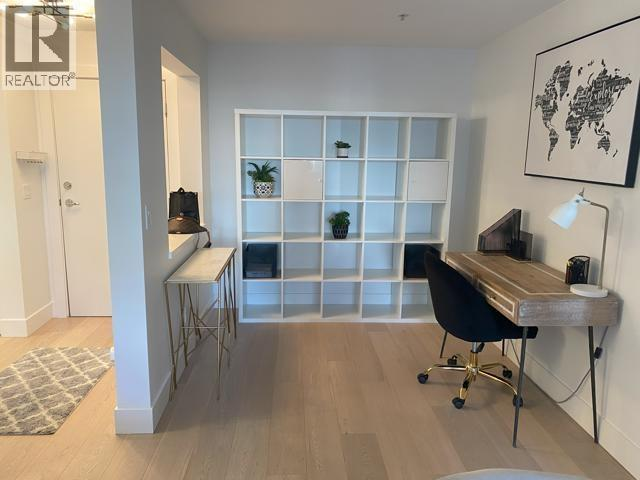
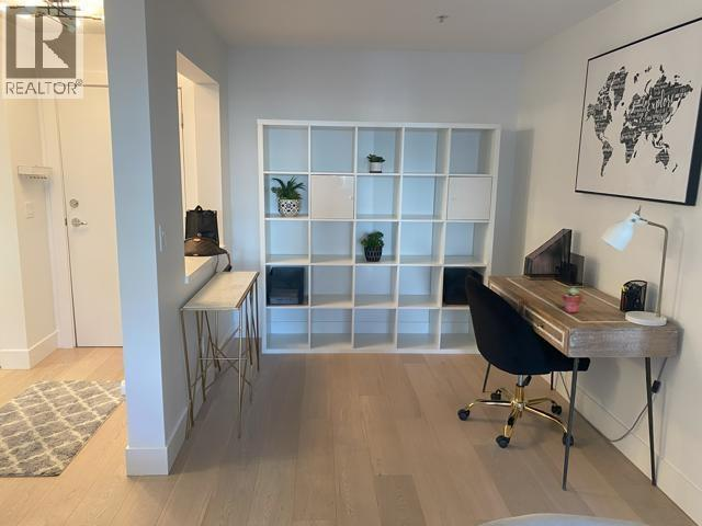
+ potted succulent (571, 299)
